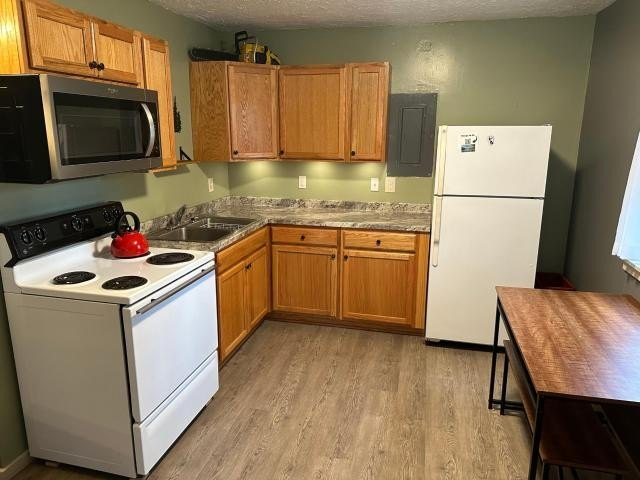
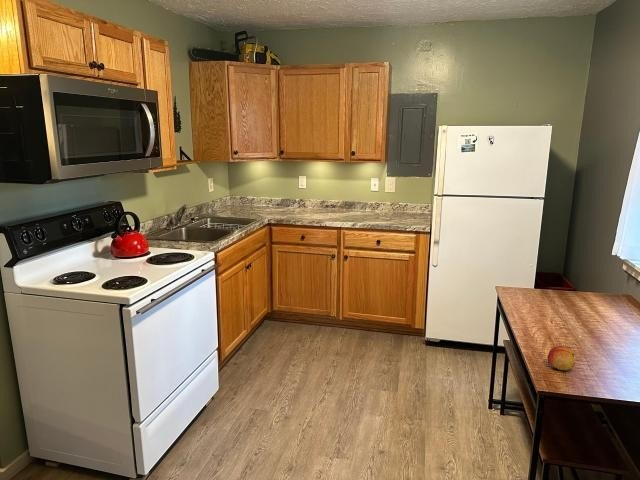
+ fruit (561, 357)
